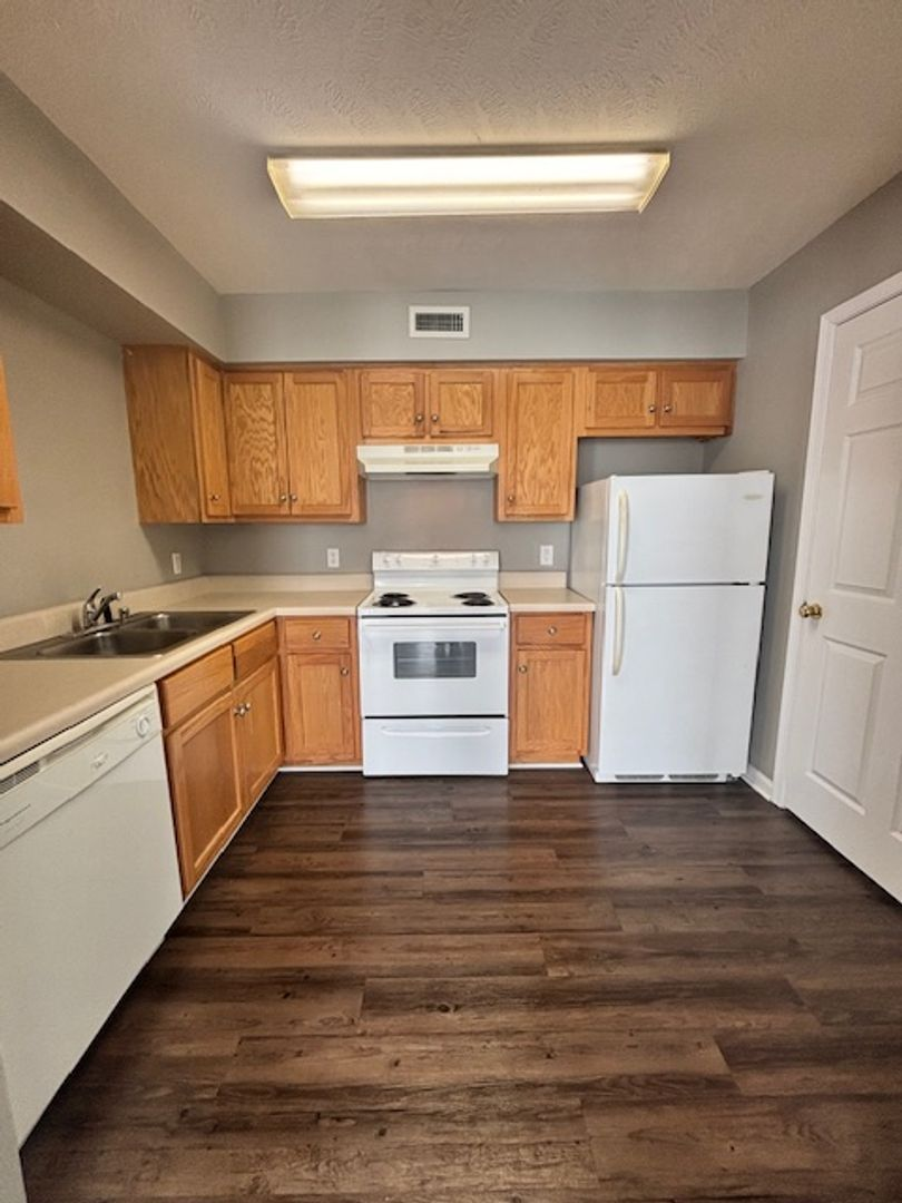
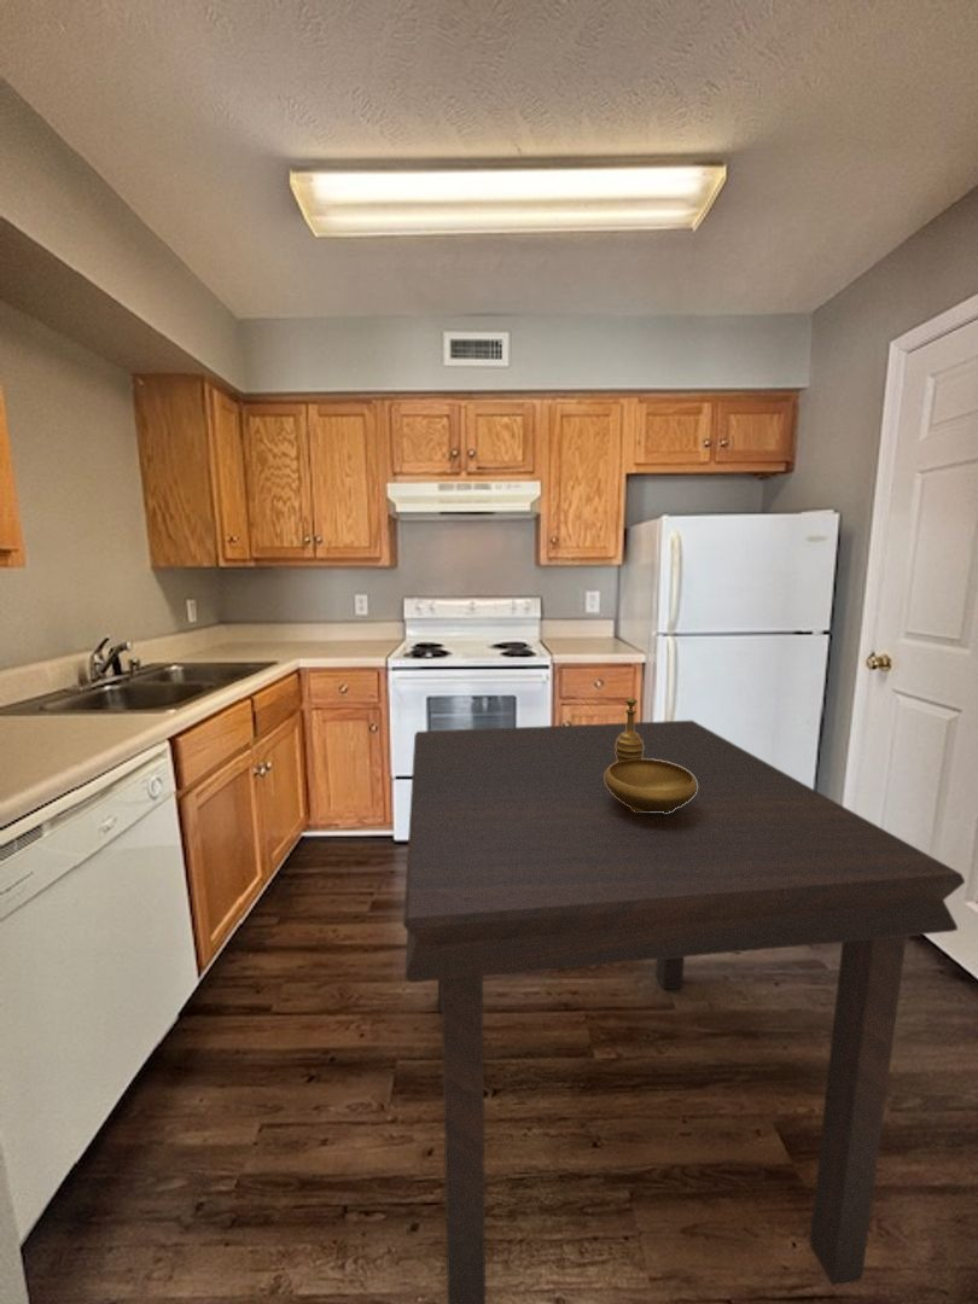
+ dining table (600, 949)
+ decorative bowl (642, 749)
